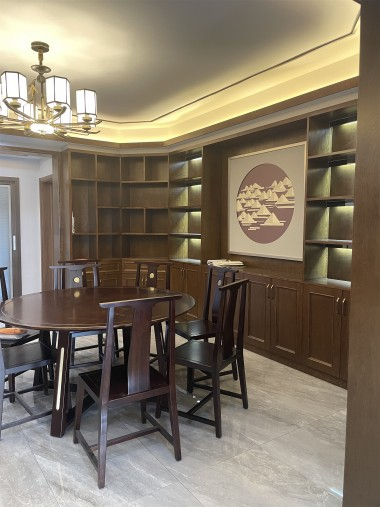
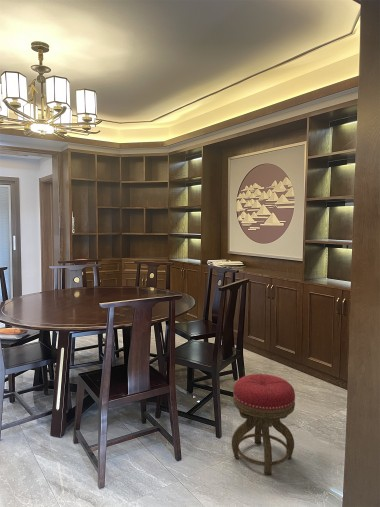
+ stool (263, 419)
